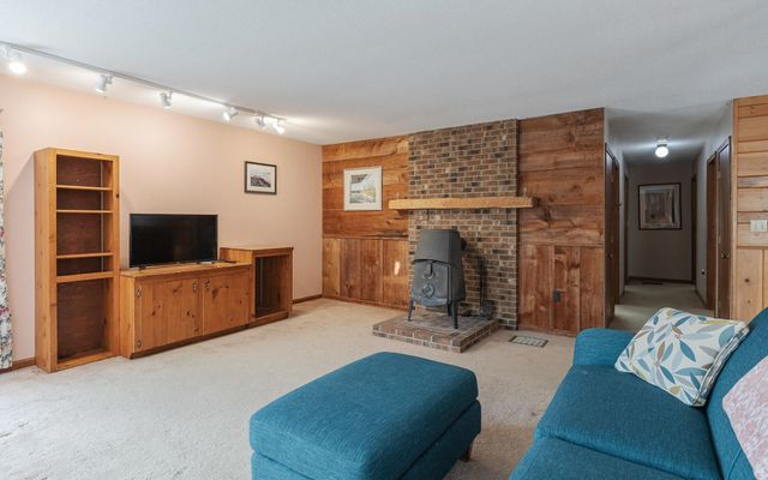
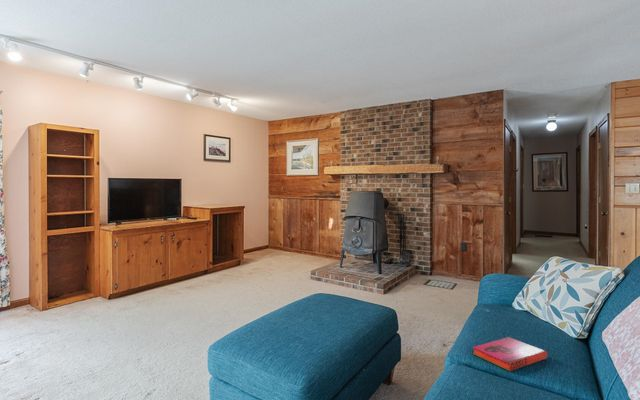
+ hardback book (509, 352)
